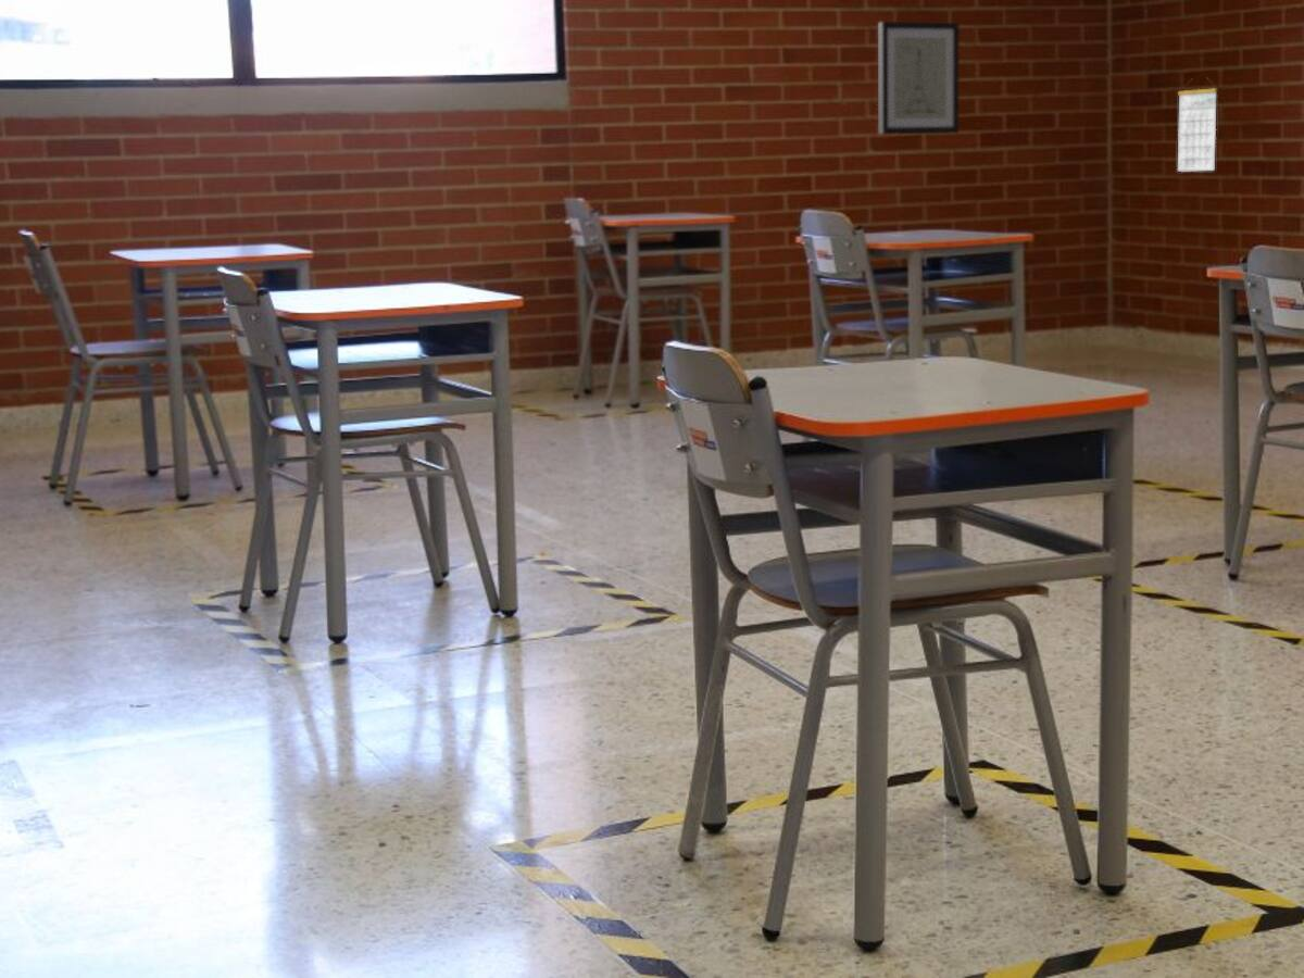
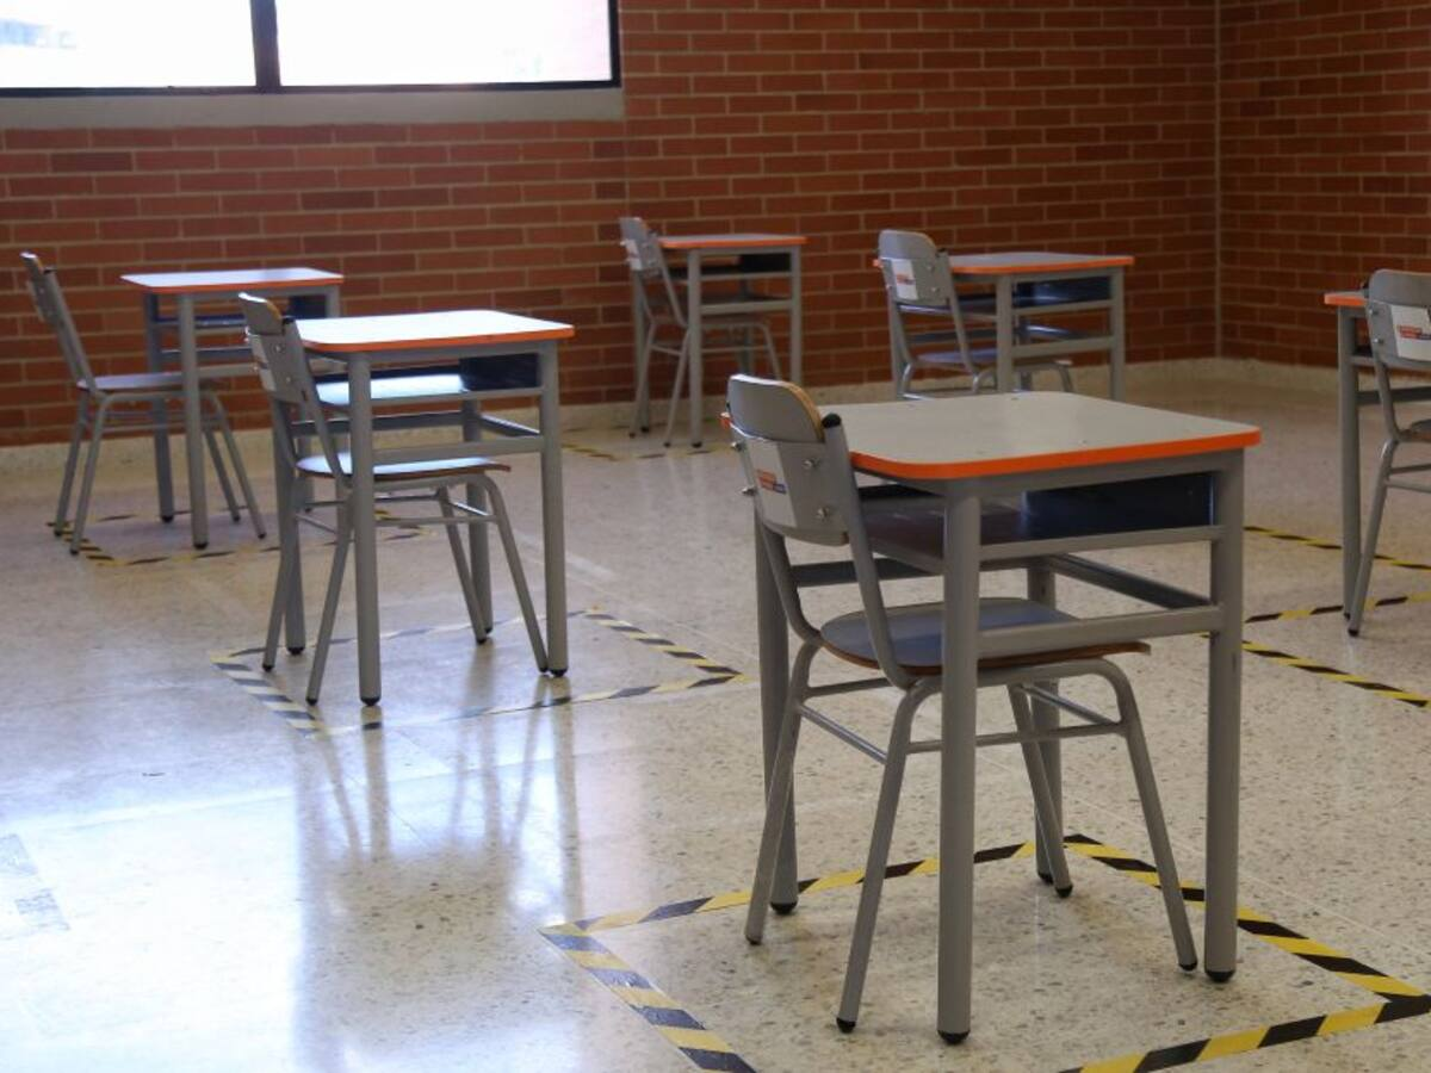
- calendar (1196, 121)
- wall art (918, 78)
